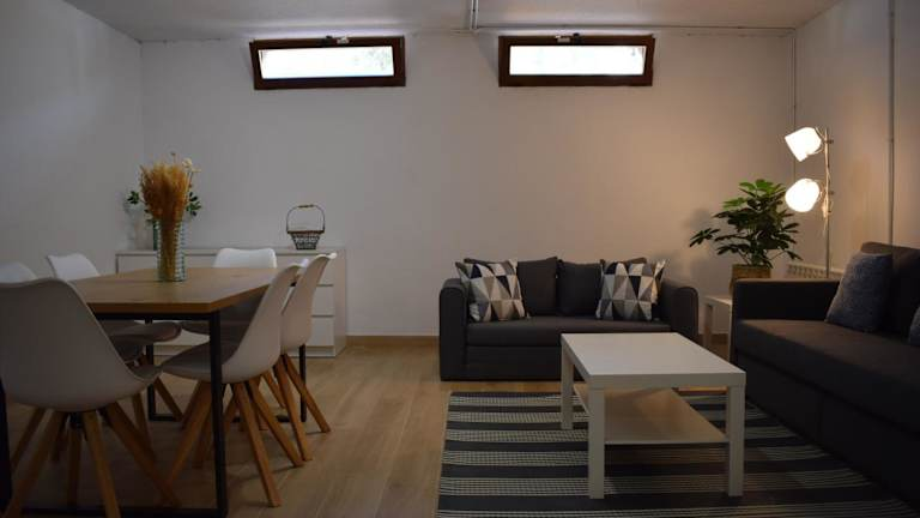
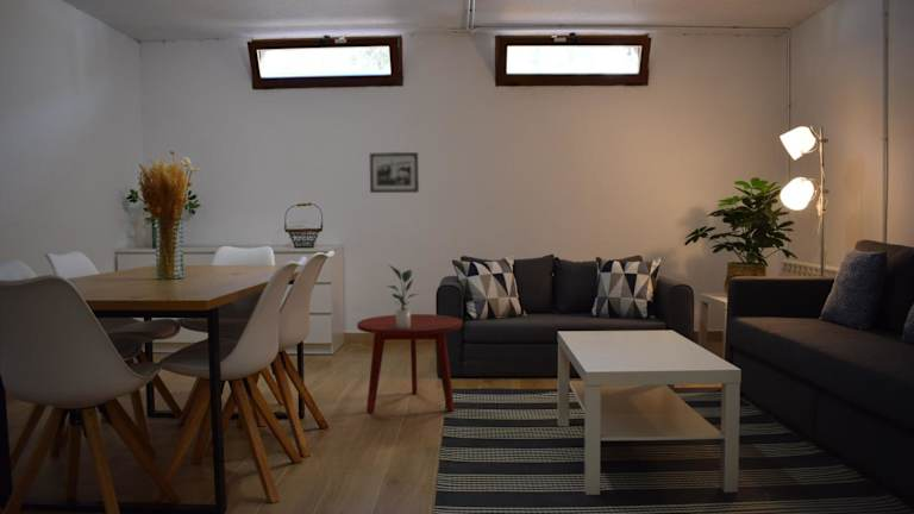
+ side table (412, 363)
+ potted plant (402, 295)
+ picture frame (394, 173)
